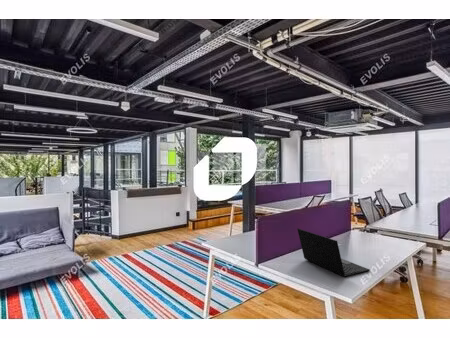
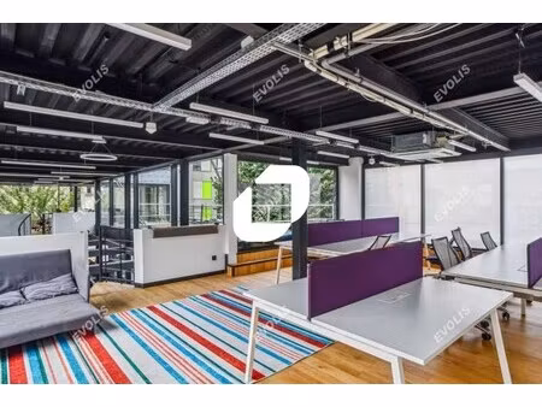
- laptop (331, 248)
